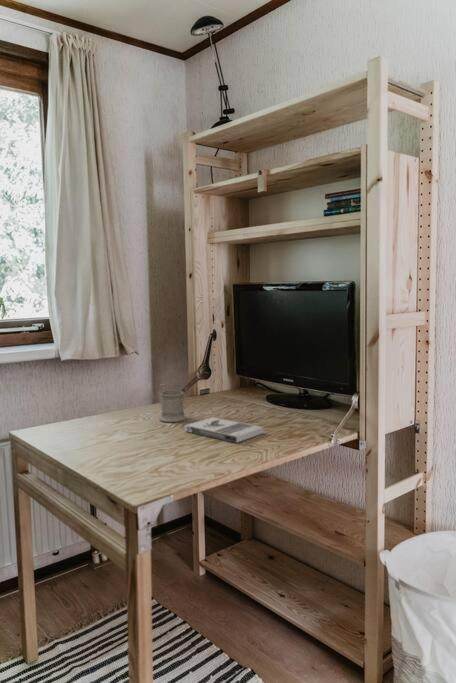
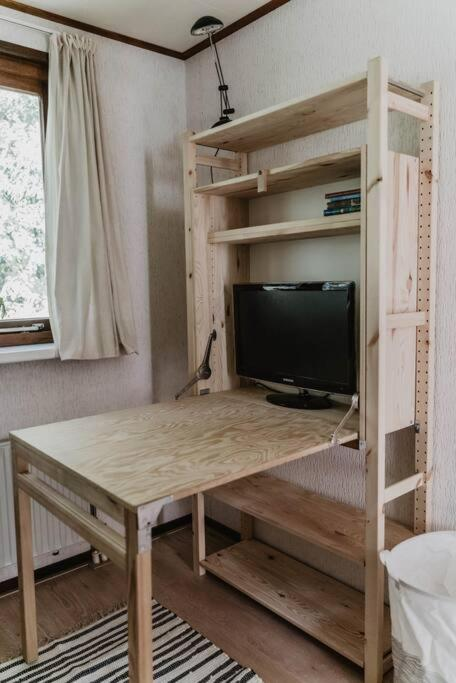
- book (223, 429)
- mug (169, 401)
